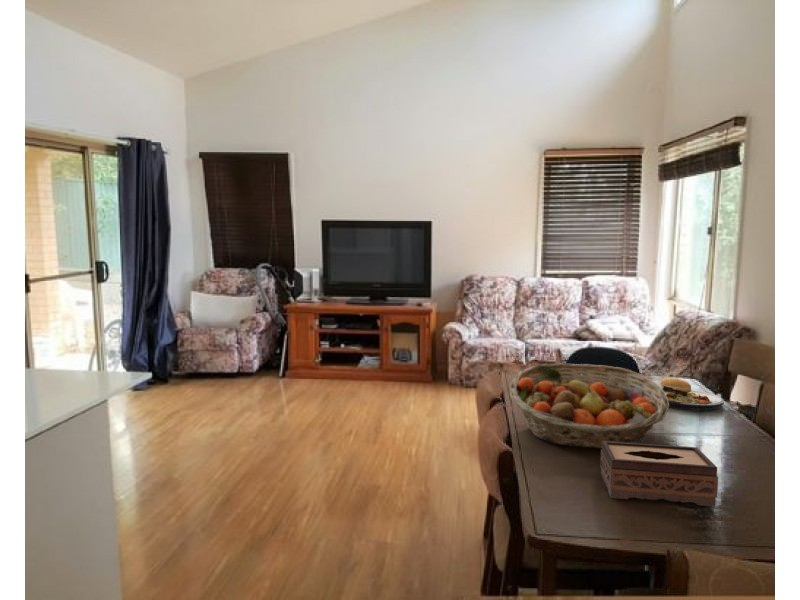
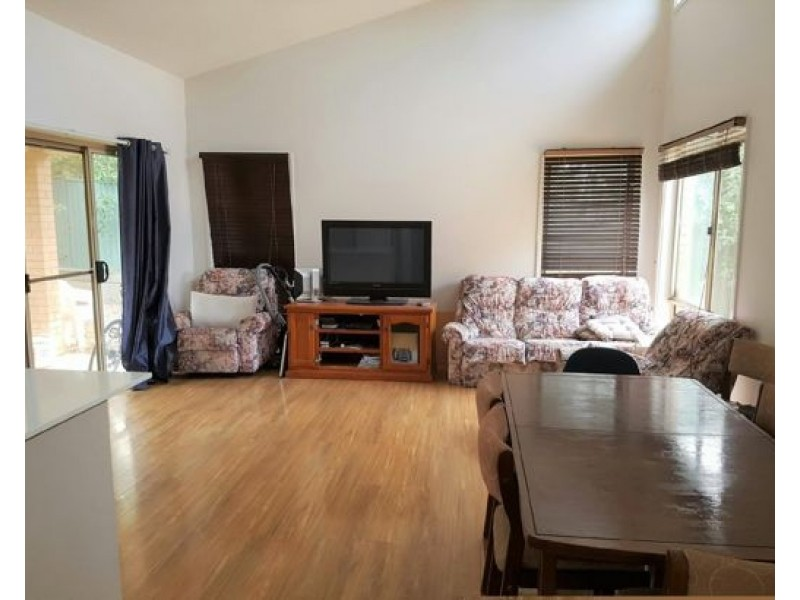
- tissue box (655, 471)
- plate (684, 383)
- fruit basket (585, 403)
